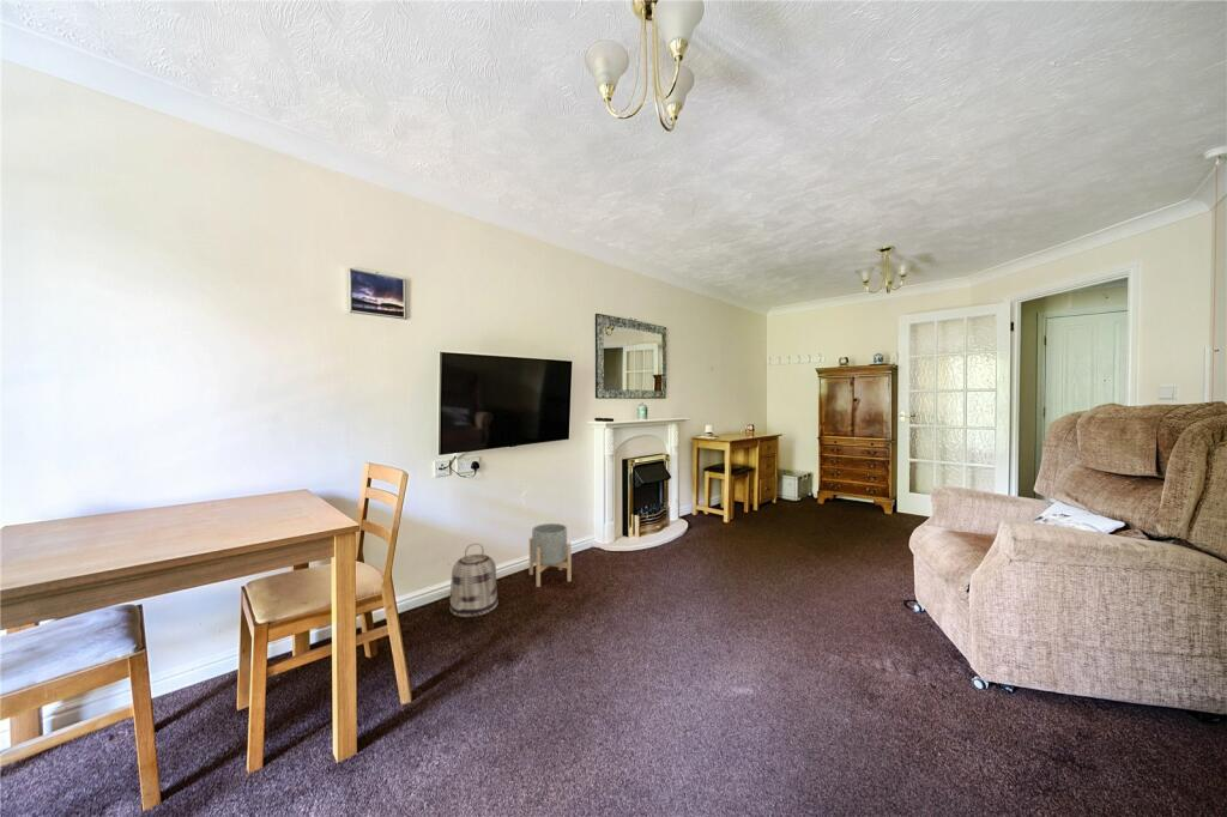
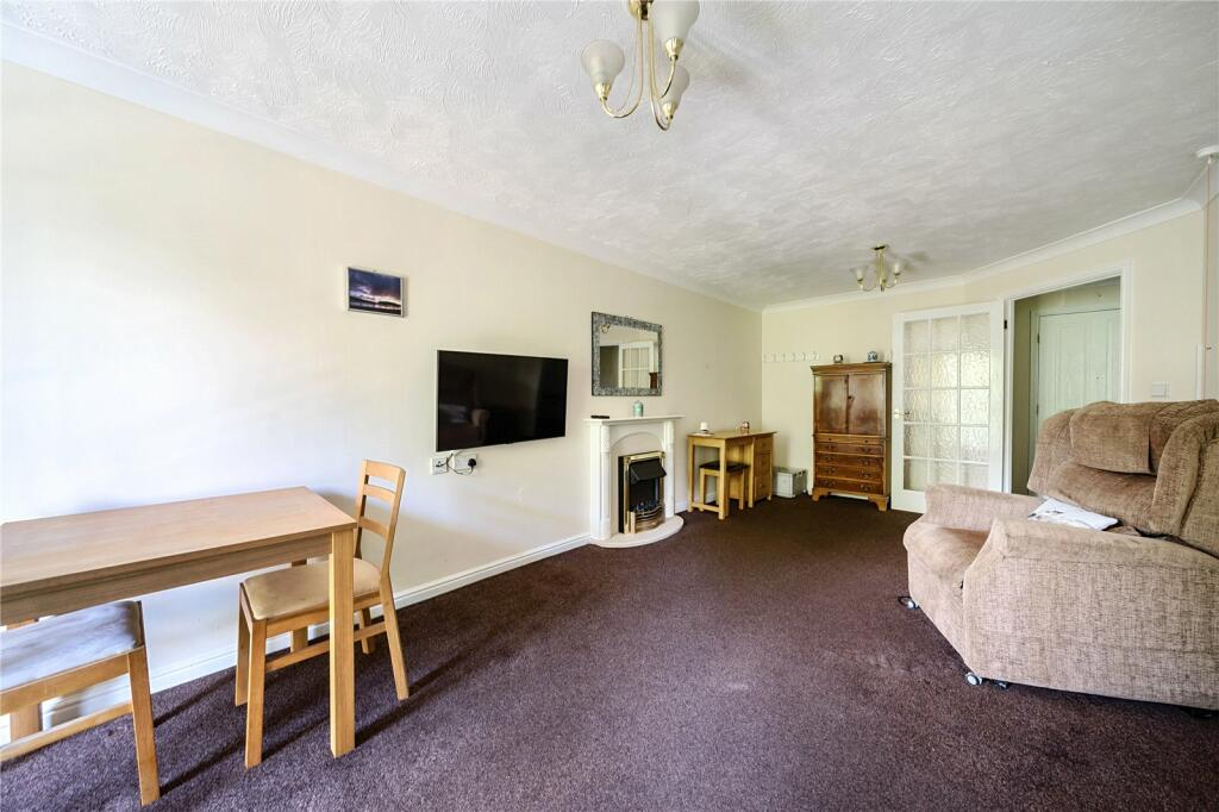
- planter (549, 552)
- basket (473, 574)
